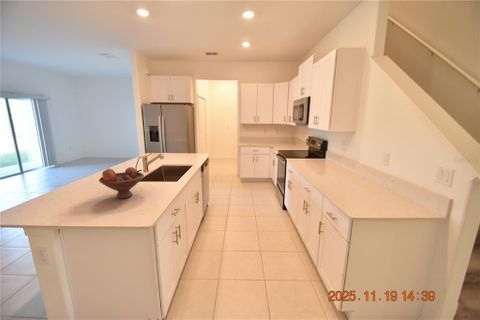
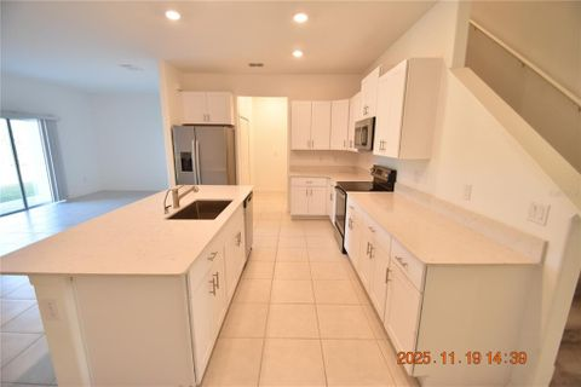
- fruit bowl (123, 182)
